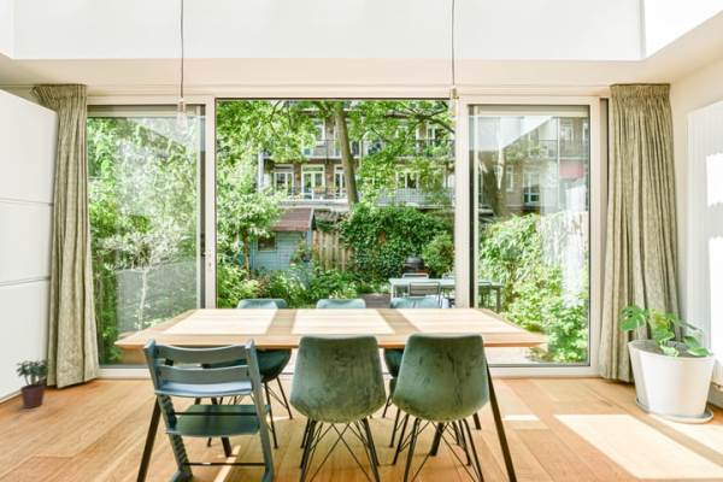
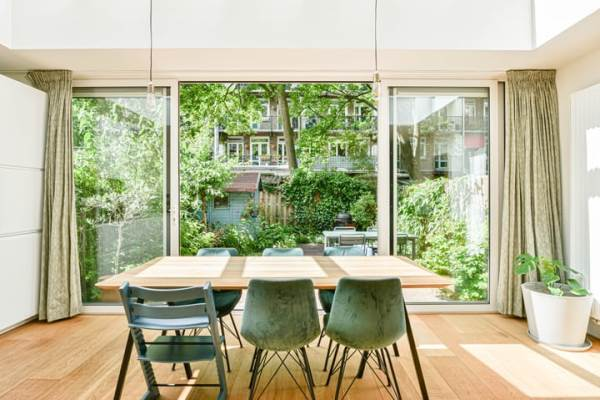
- potted plant (31, 382)
